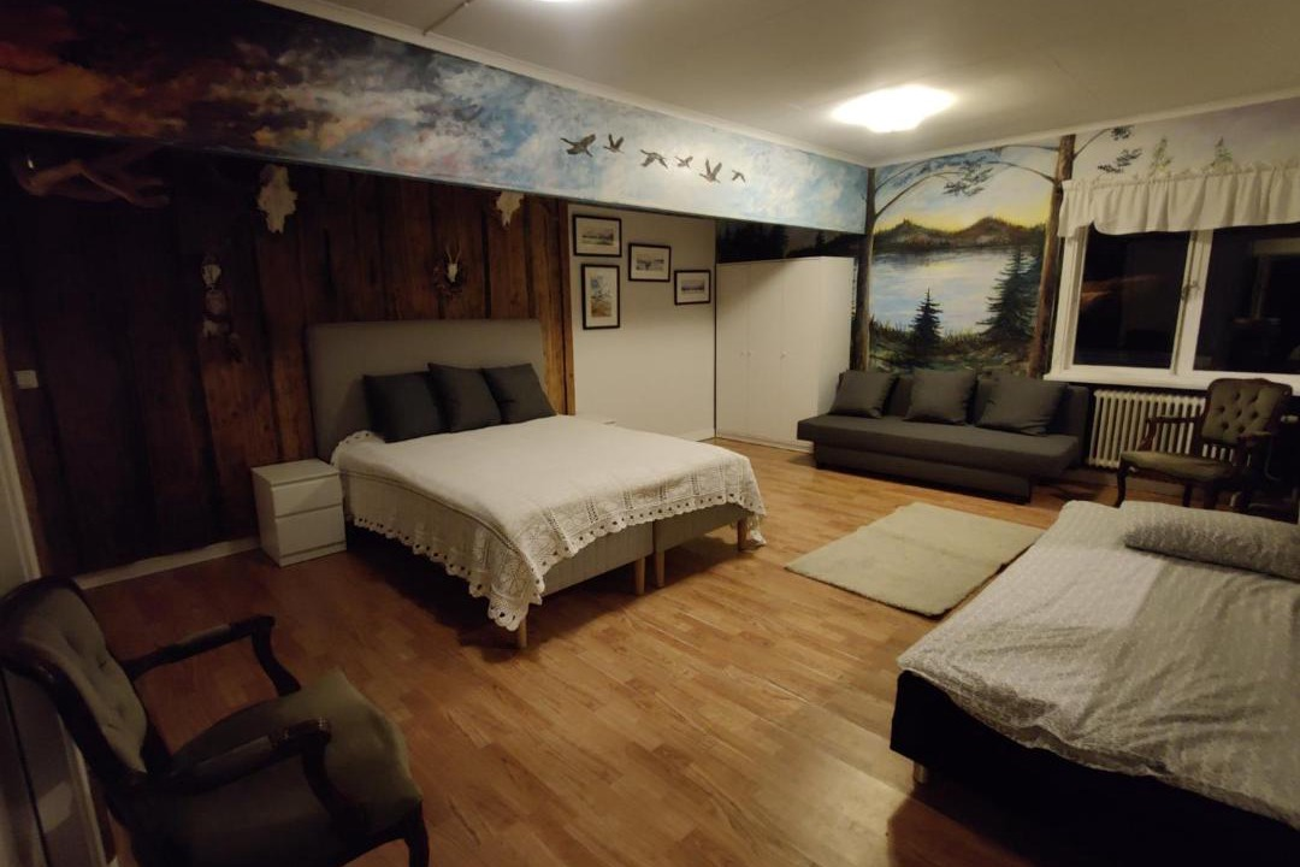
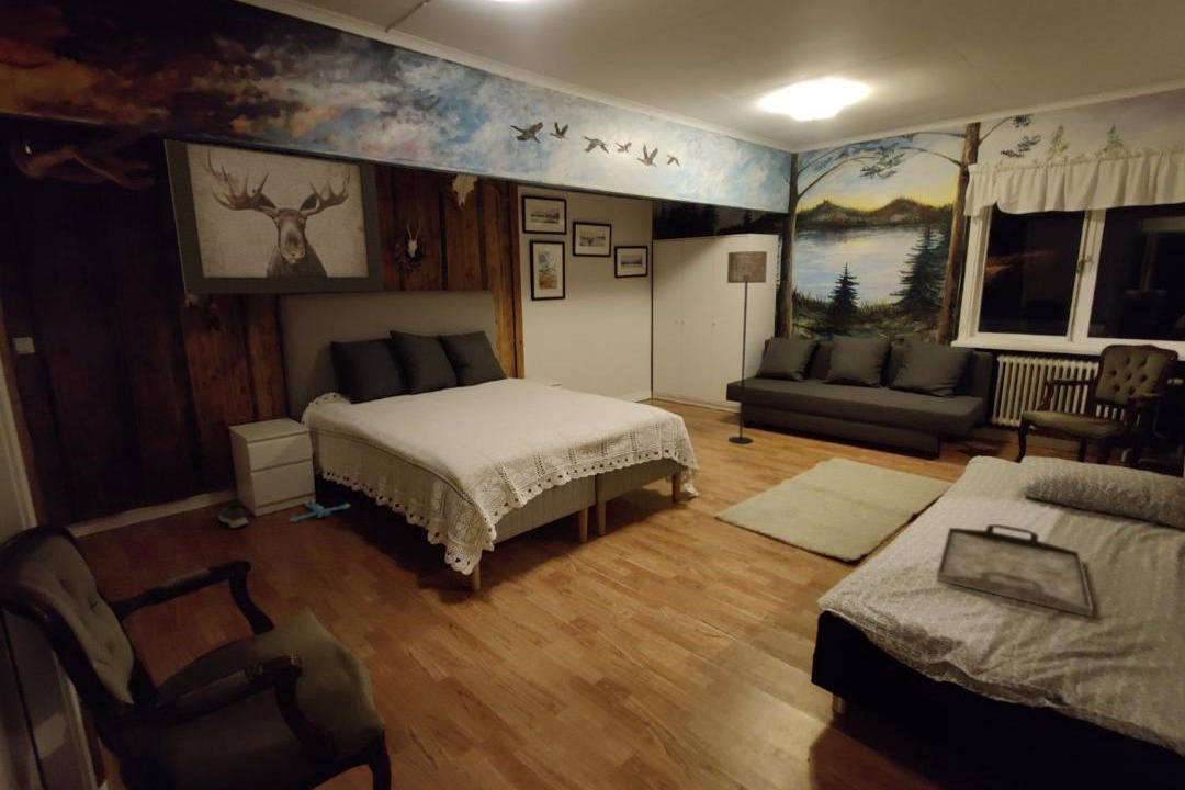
+ serving tray (1011, 558)
+ wall art (286, 217)
+ plush toy (316, 508)
+ floor lamp (744, 349)
+ shoe (233, 511)
